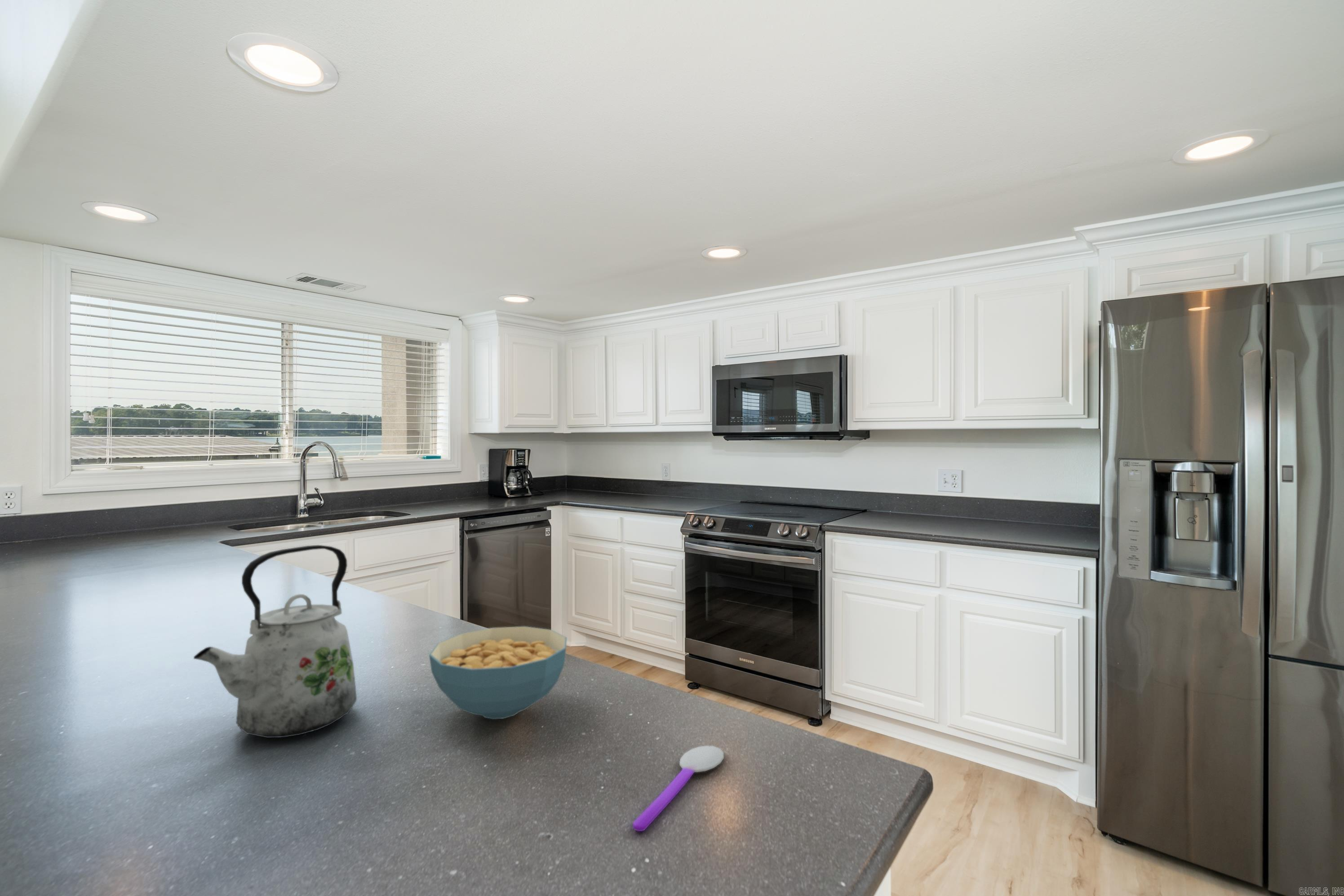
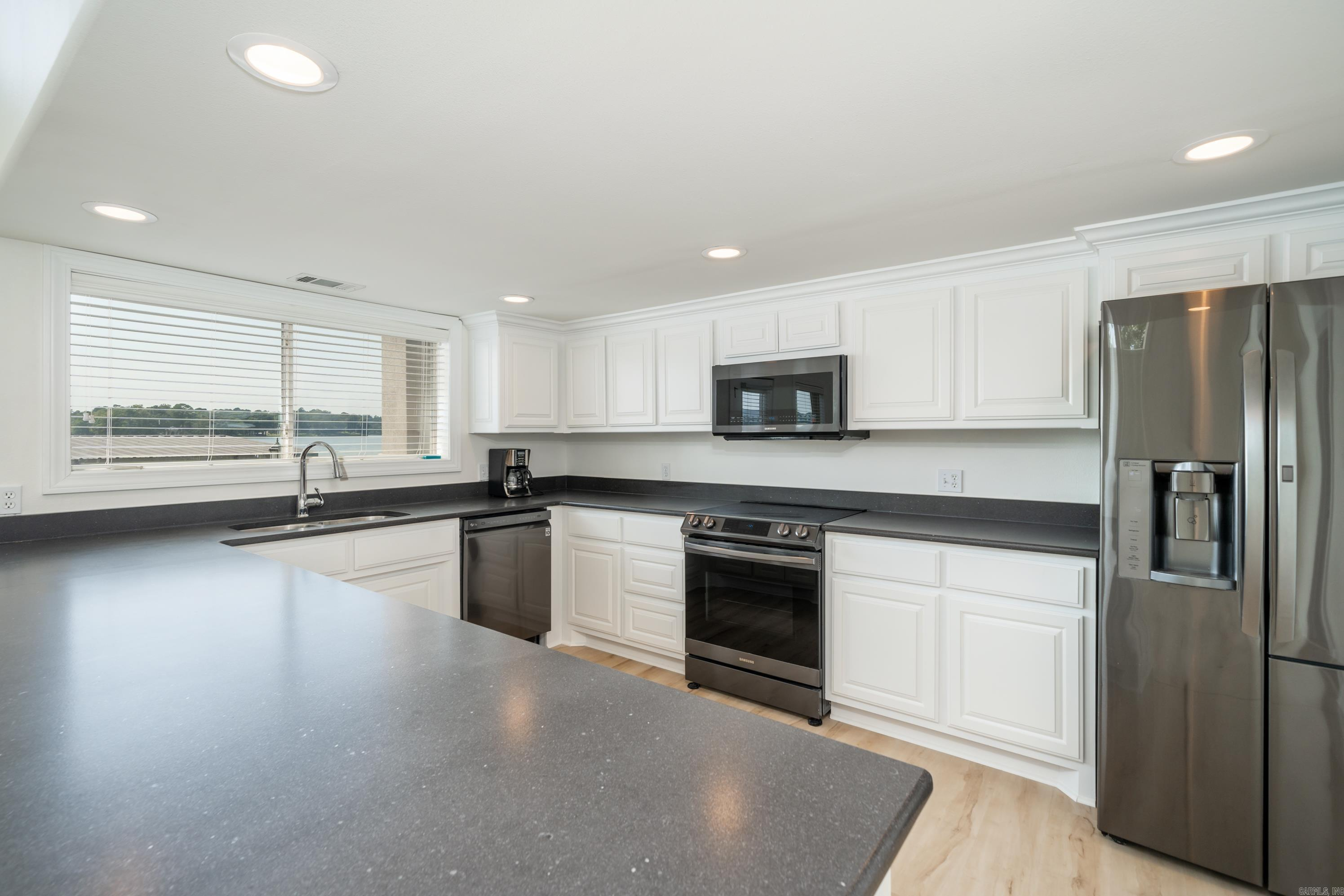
- spoon (680, 780)
- kettle (278, 640)
- cereal bowl (501, 678)
